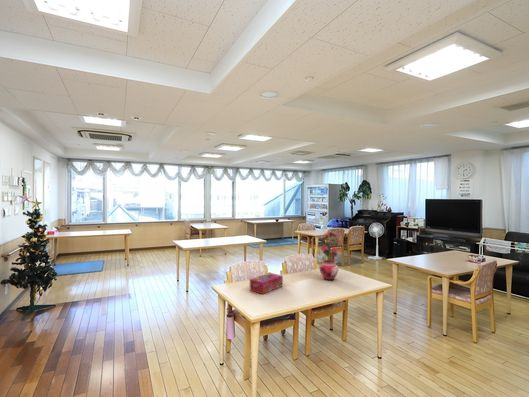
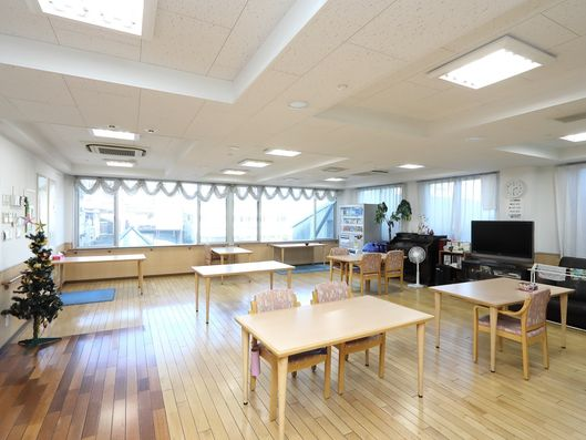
- tissue box (266, 282)
- potted flower (327, 254)
